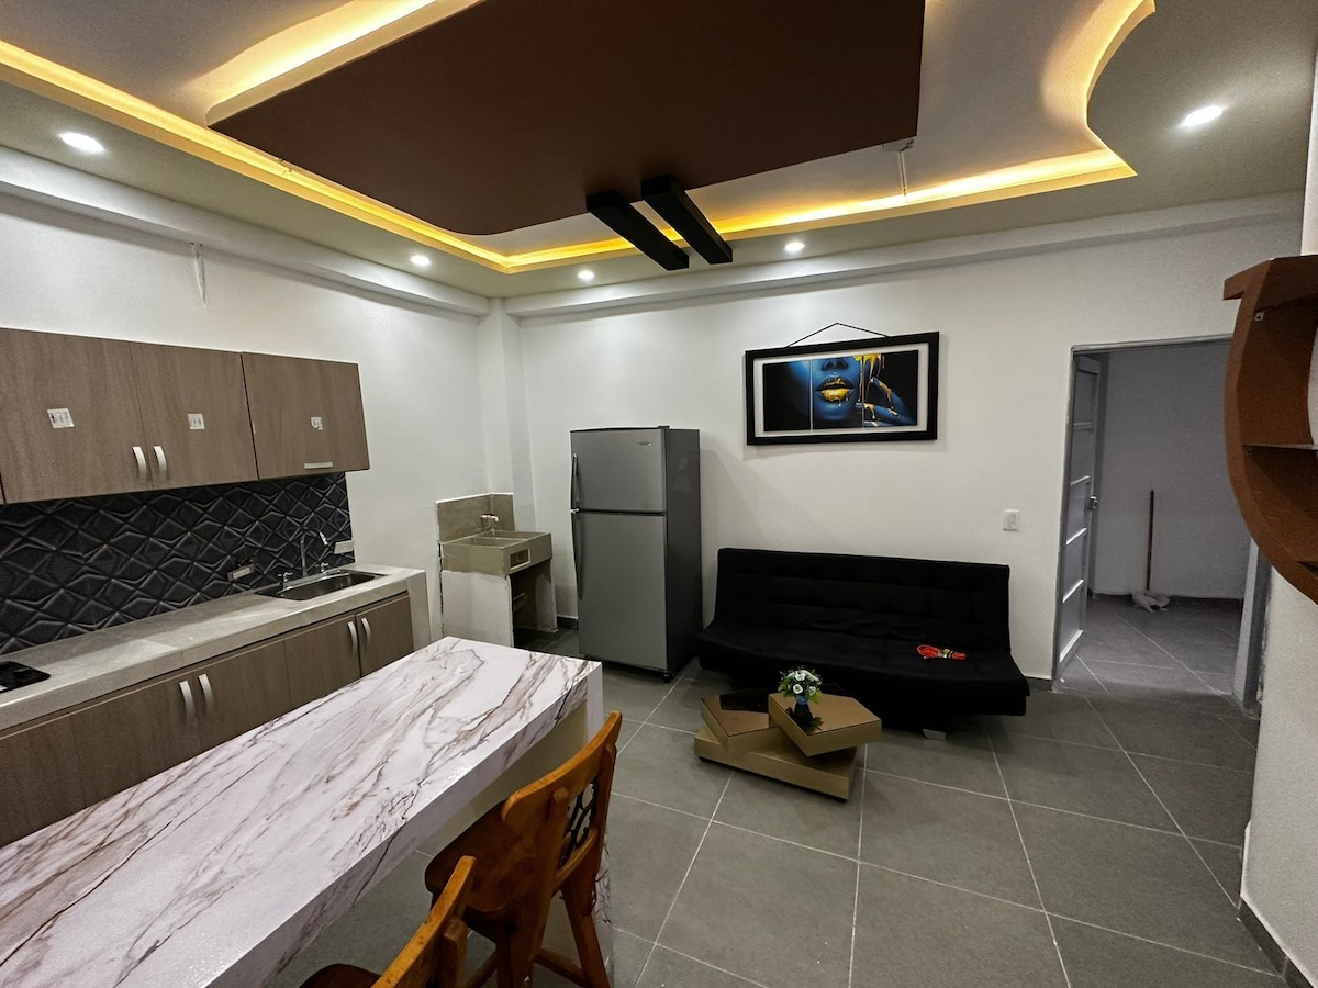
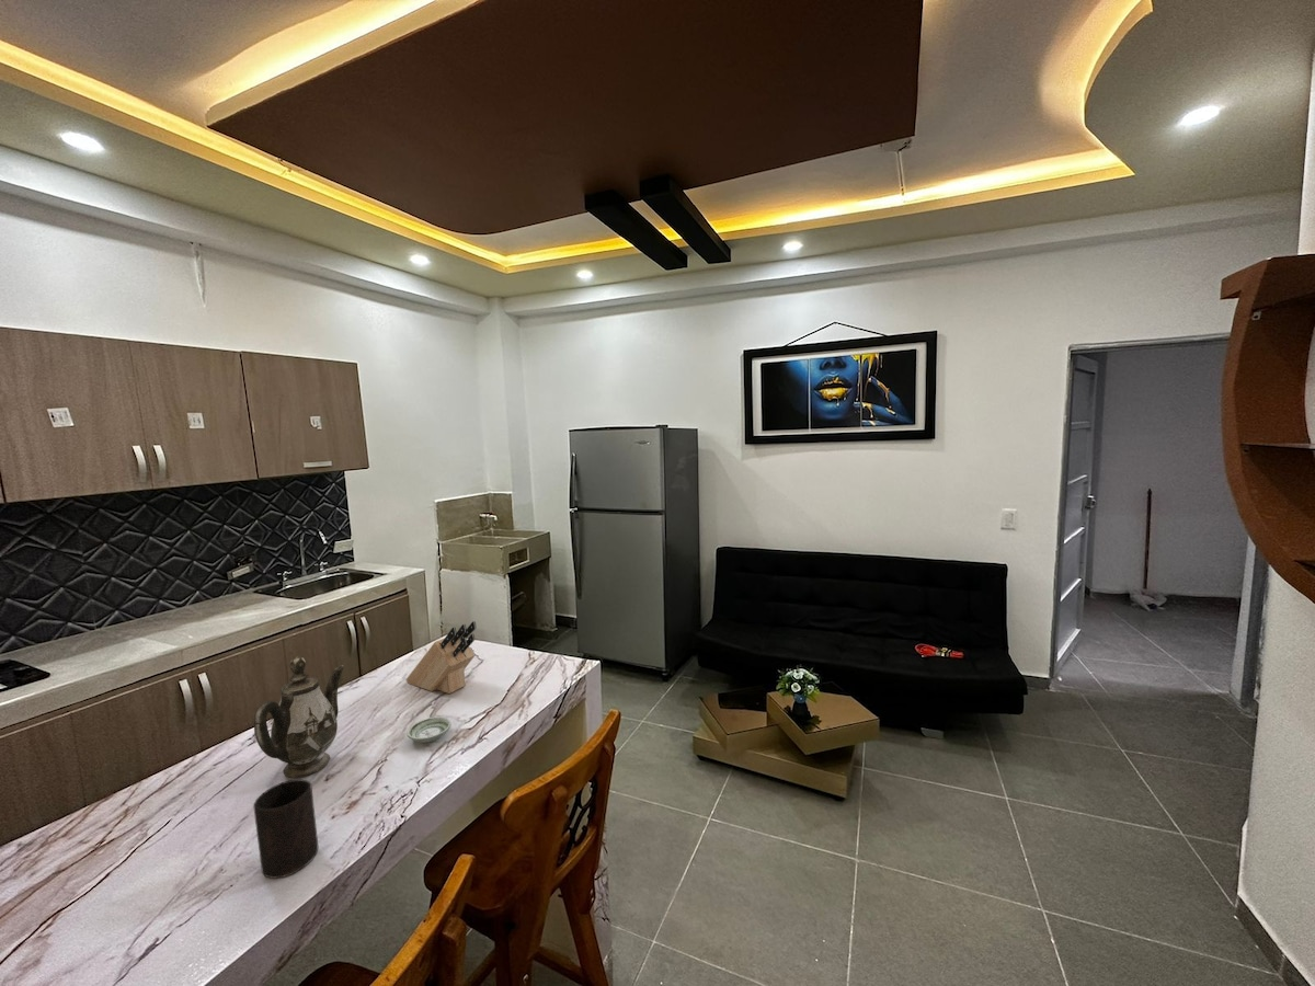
+ teapot (304, 710)
+ knife block (442, 652)
+ cup (287, 826)
+ saucer (430, 732)
